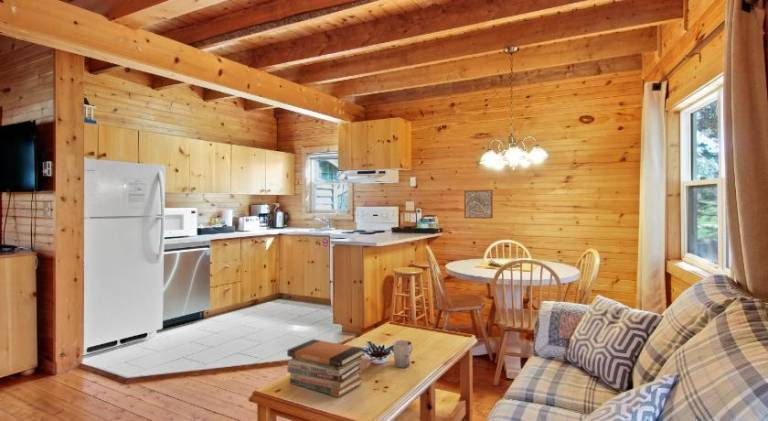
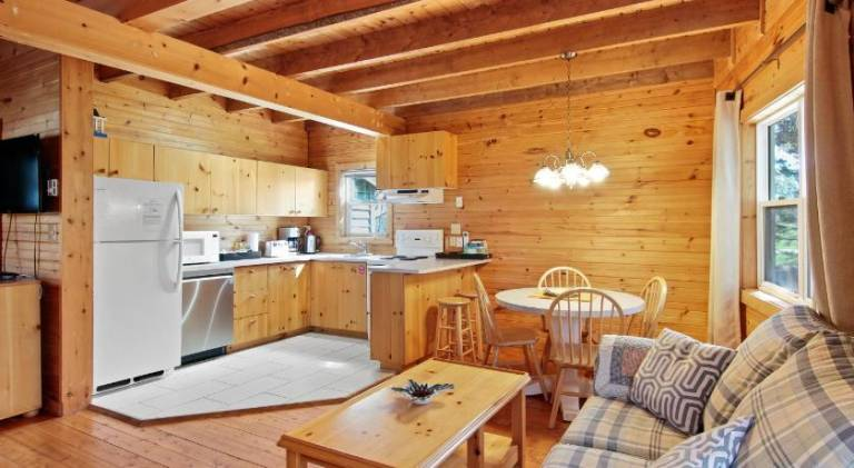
- wall art (478, 204)
- cup (404, 353)
- book stack (325, 366)
